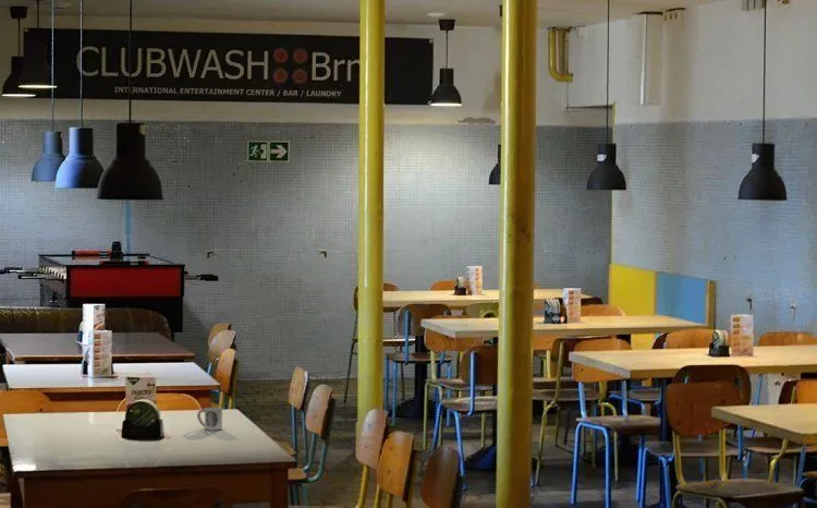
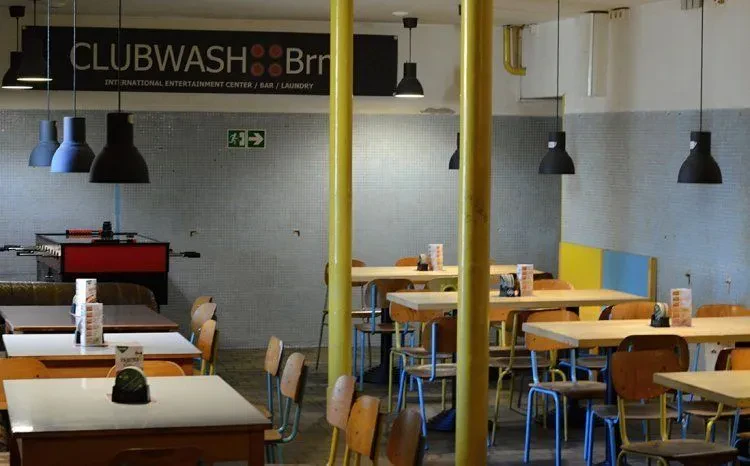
- cup (209, 418)
